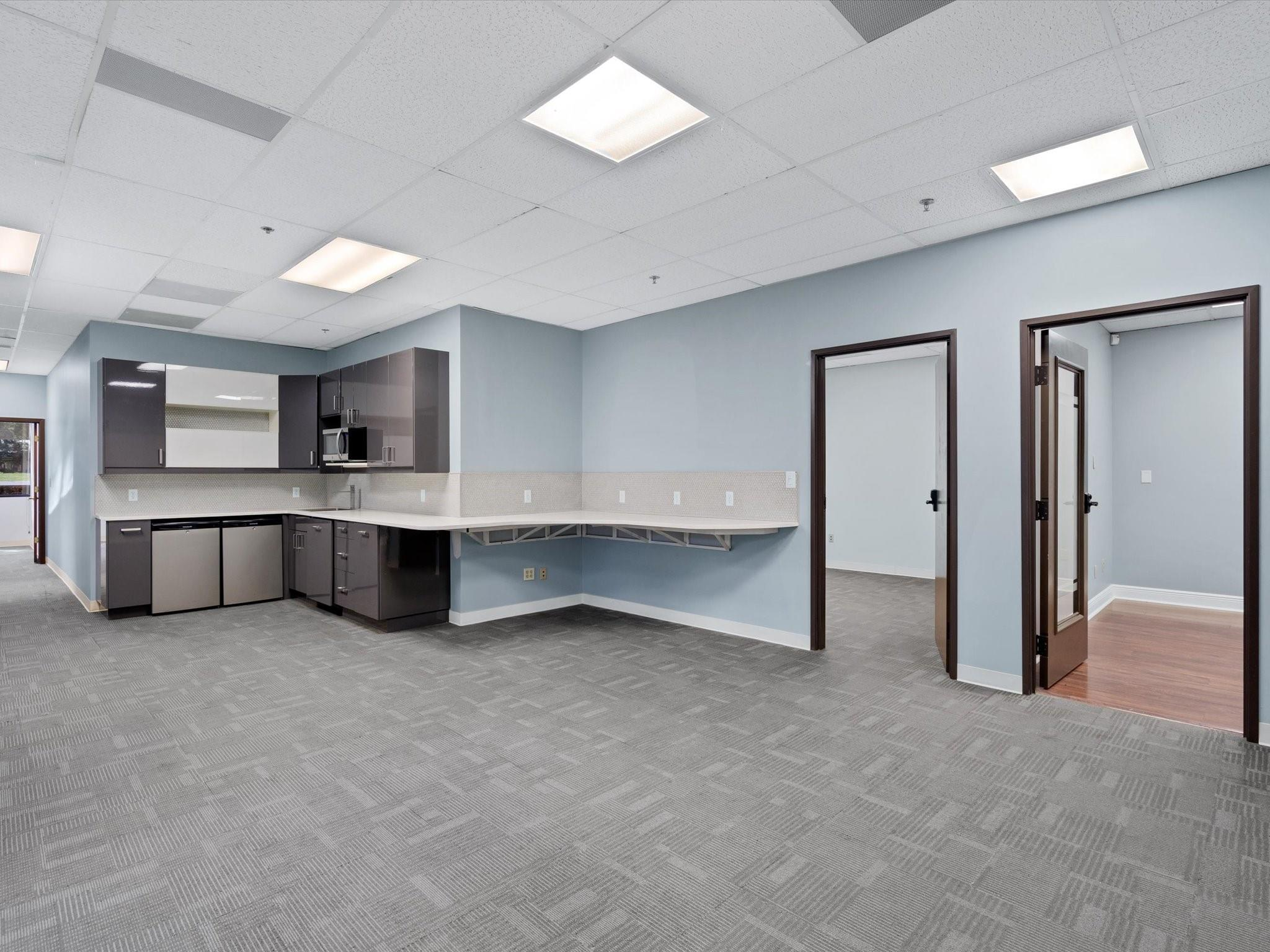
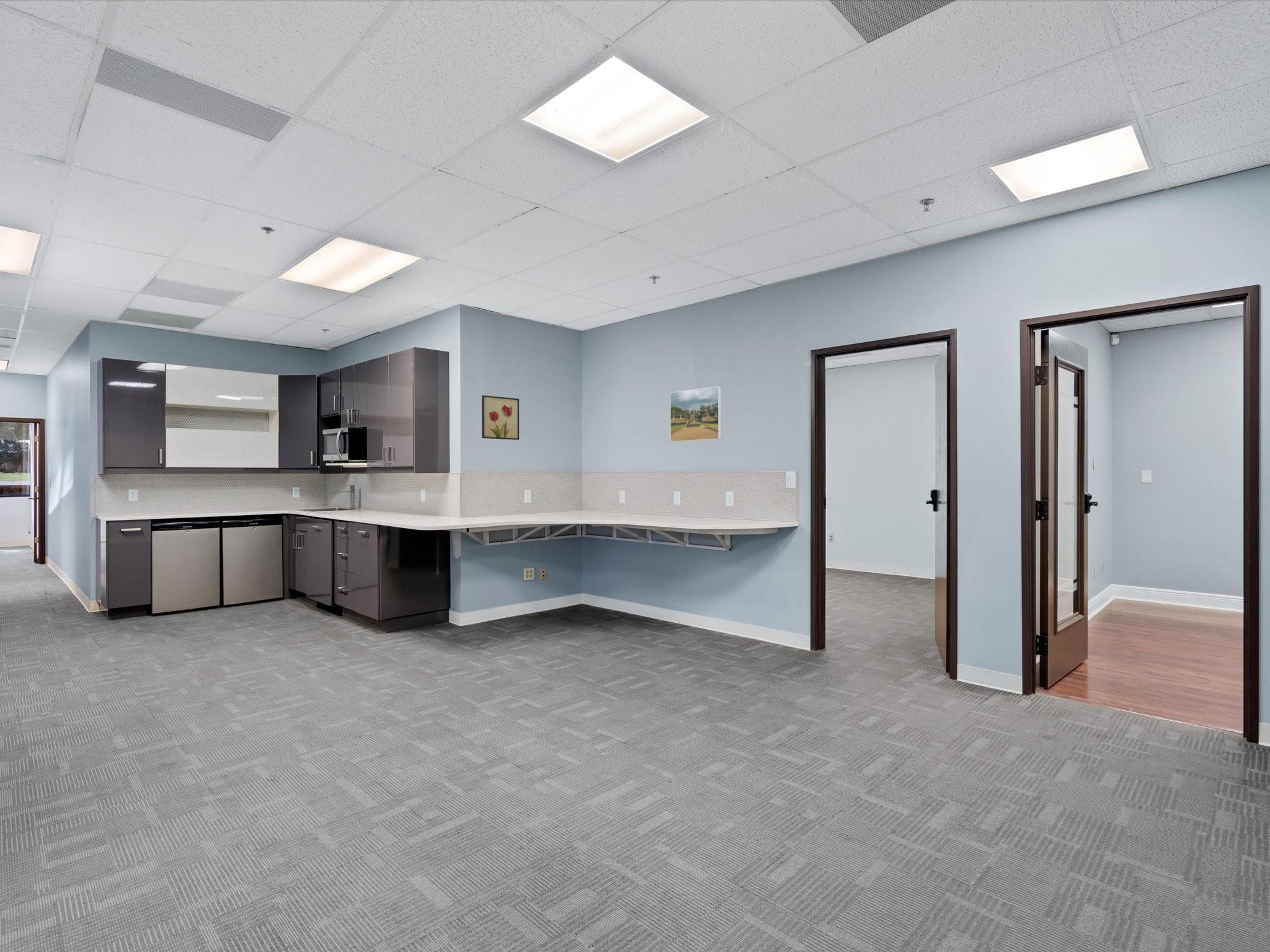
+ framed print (695, 415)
+ wall art (500, 418)
